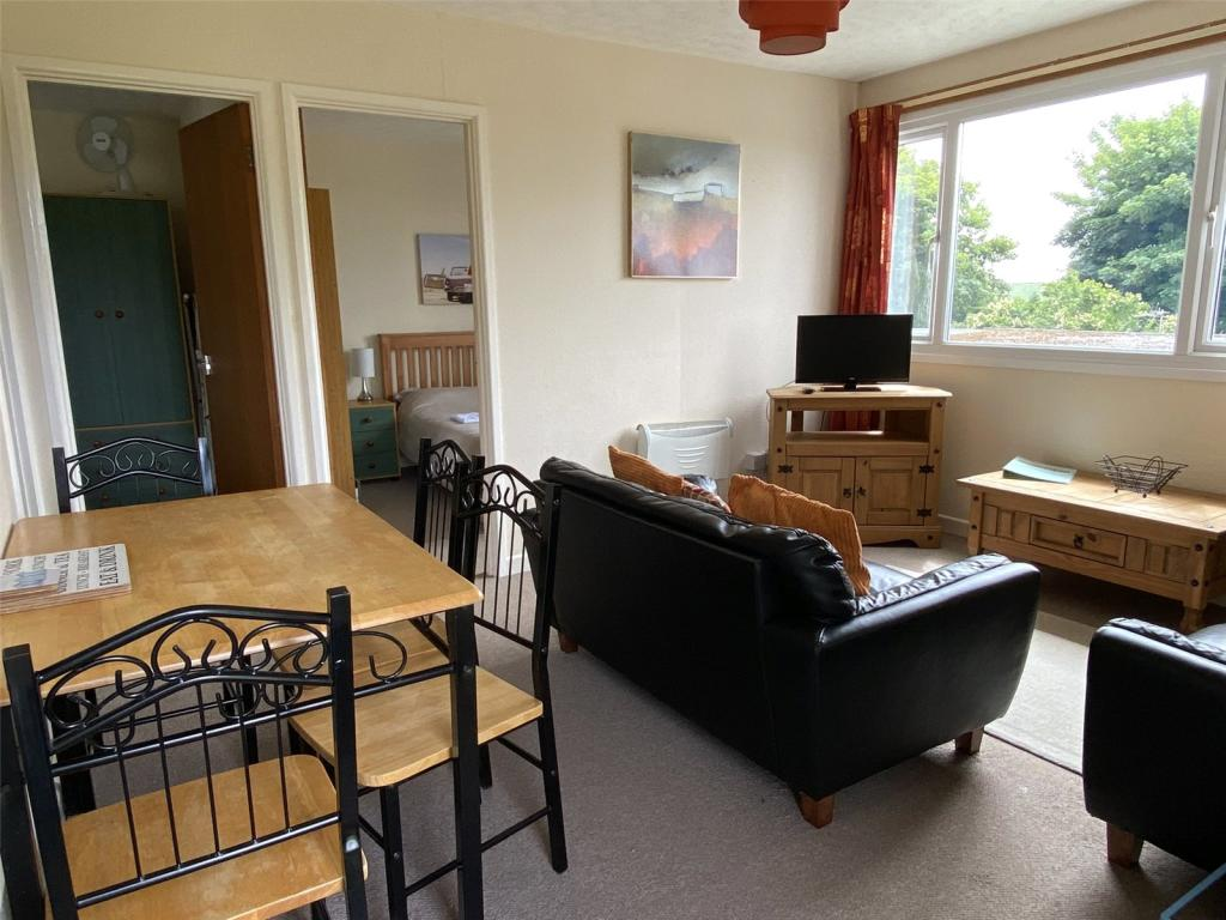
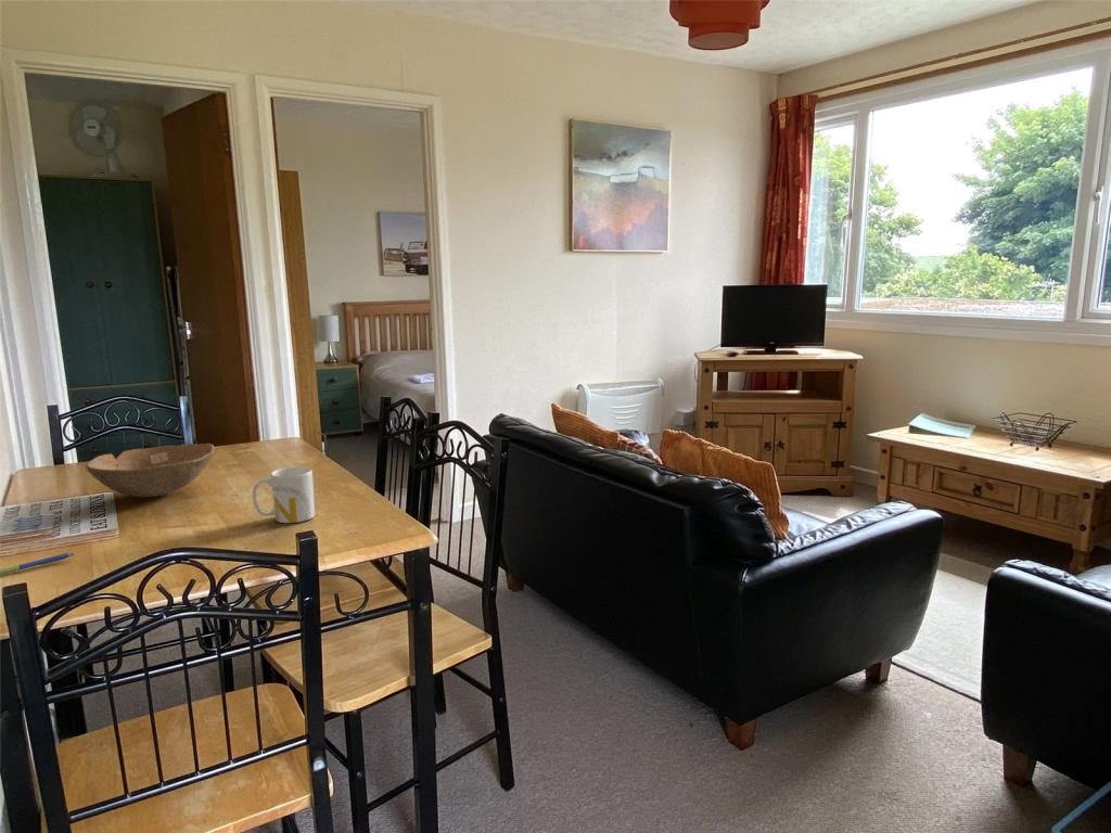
+ pen (29, 564)
+ bowl (155, 474)
+ mug (285, 496)
